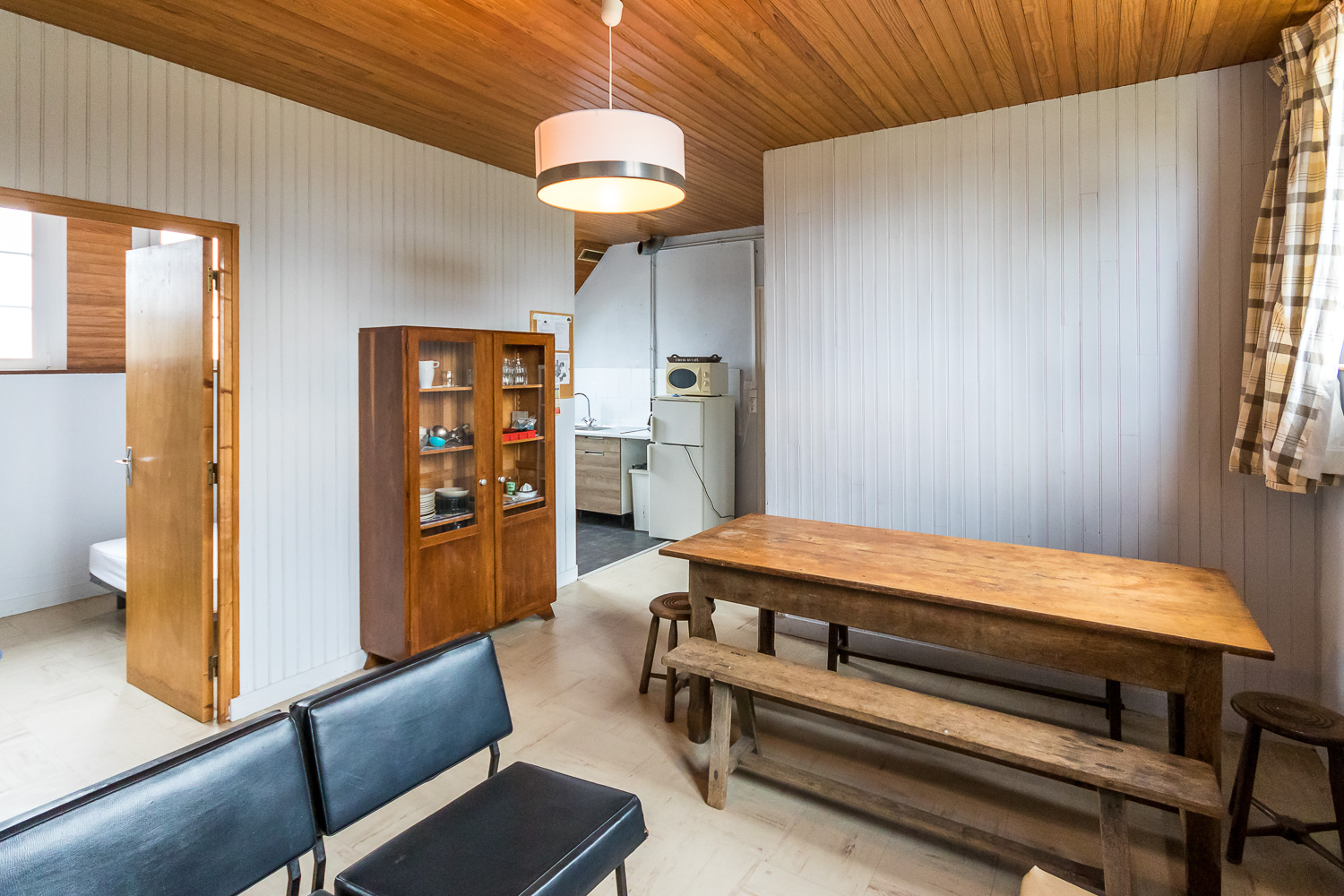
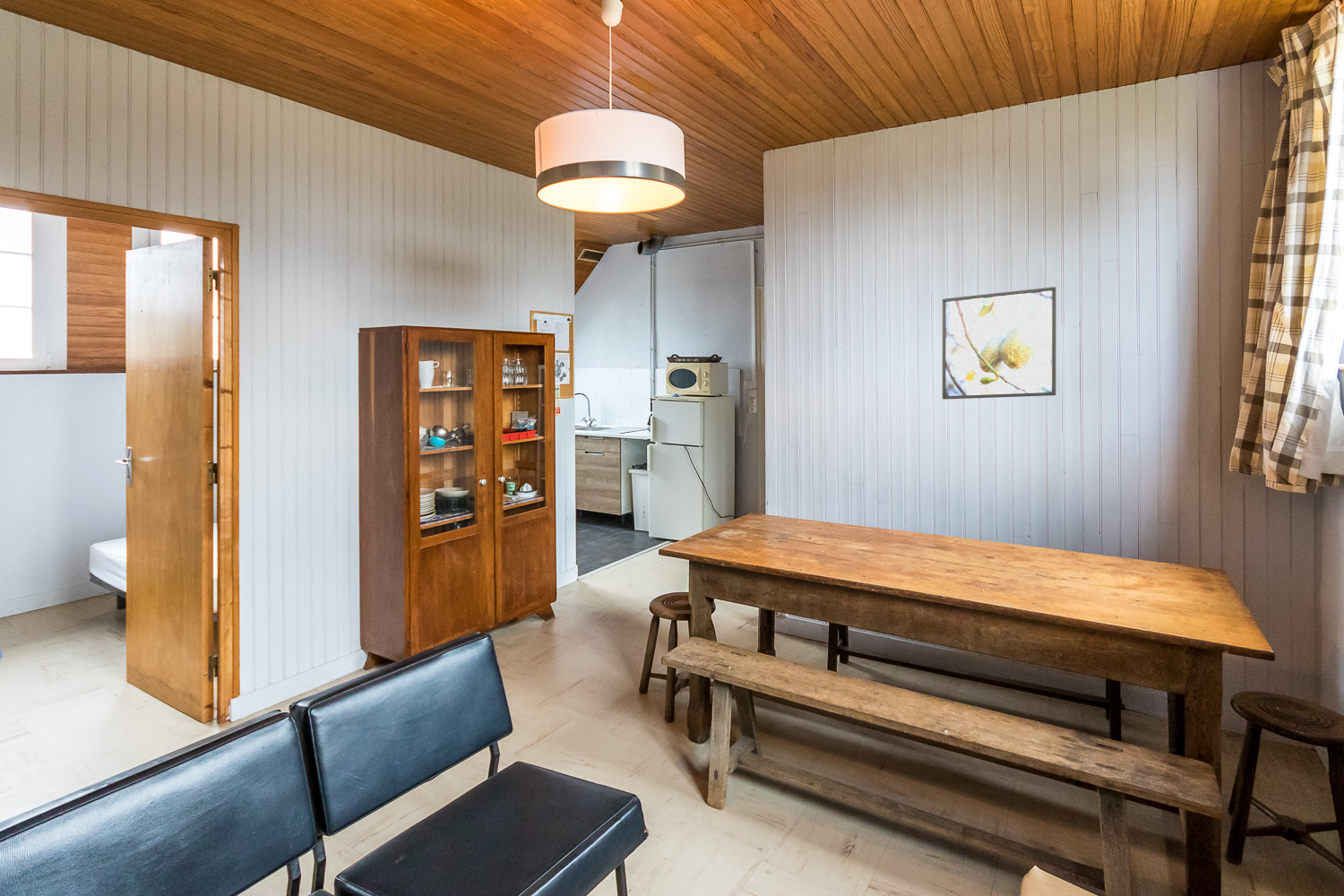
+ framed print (996, 345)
